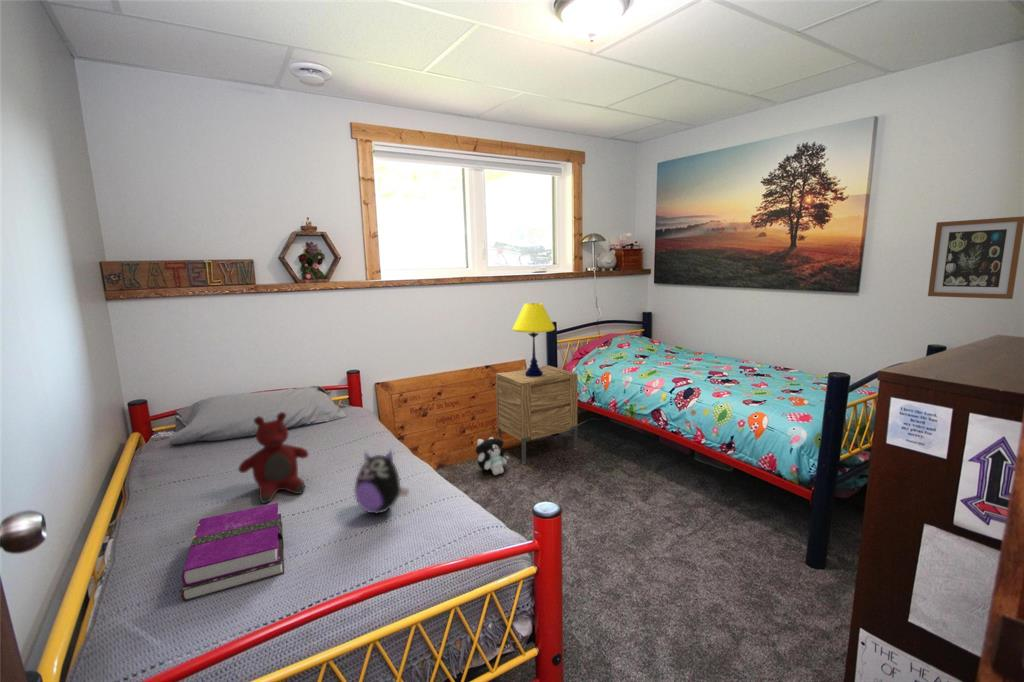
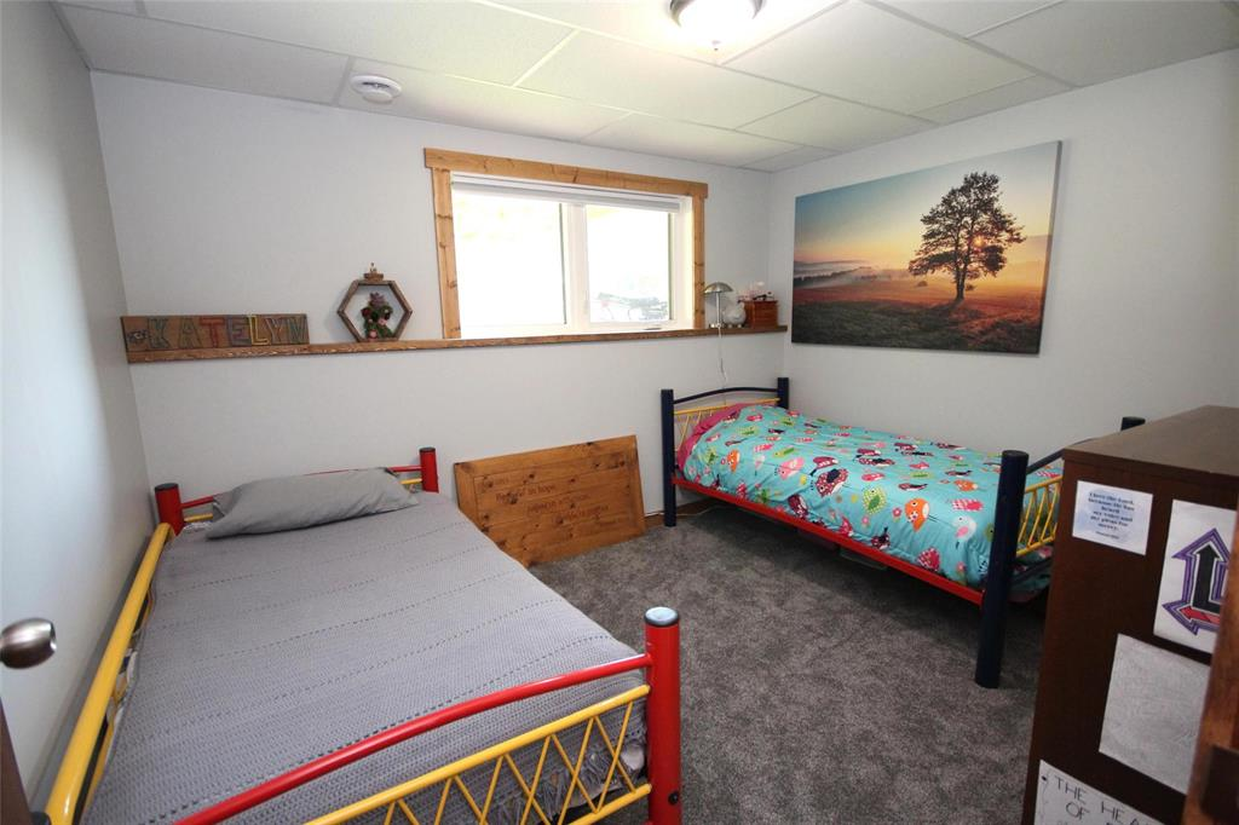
- wall art (973, 259)
- table lamp (533, 338)
- plush toy (380, 480)
- teddy bear (275, 454)
- hardback book (237, 545)
- nightstand (536, 411)
- plush toy (493, 454)
